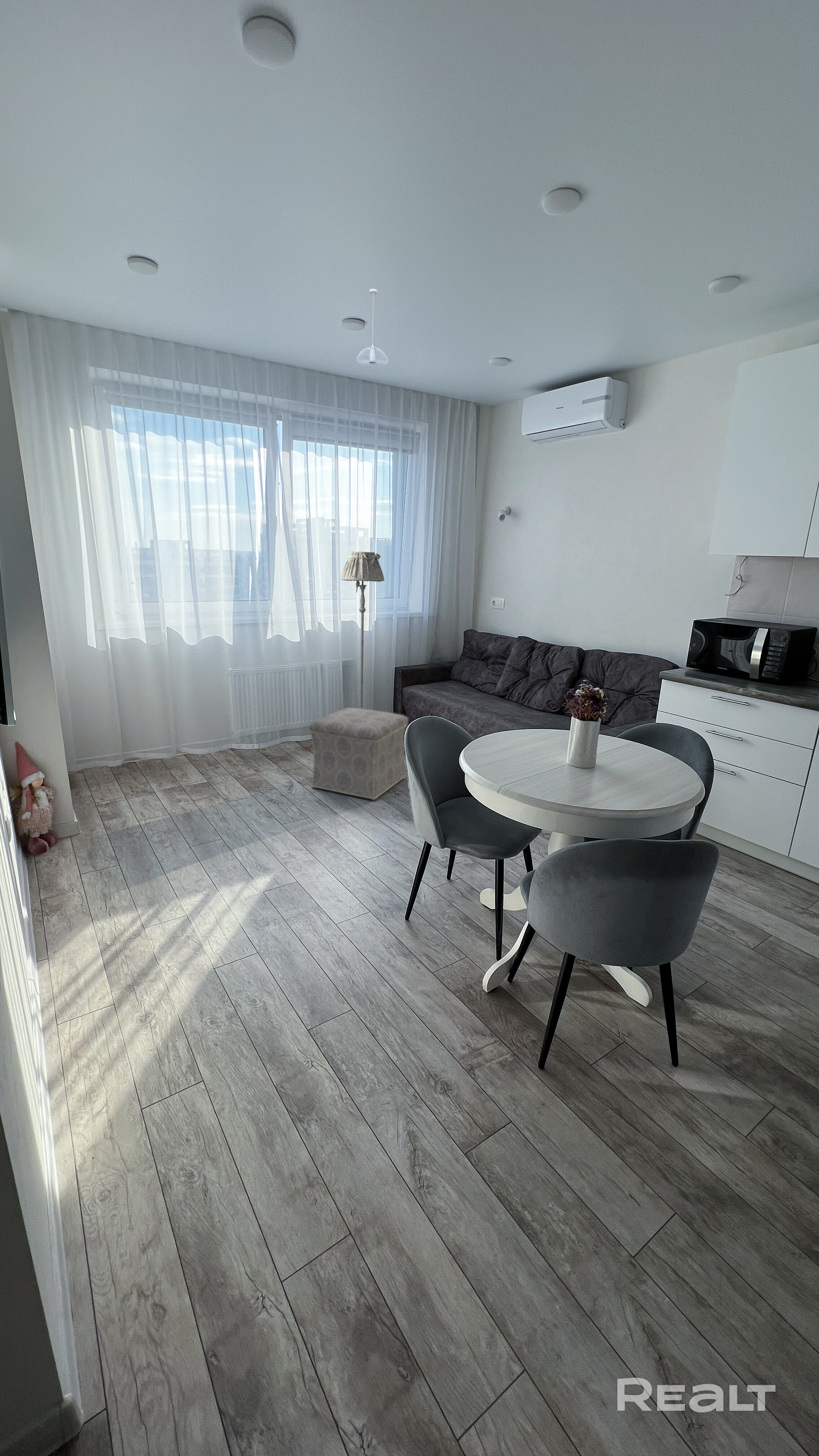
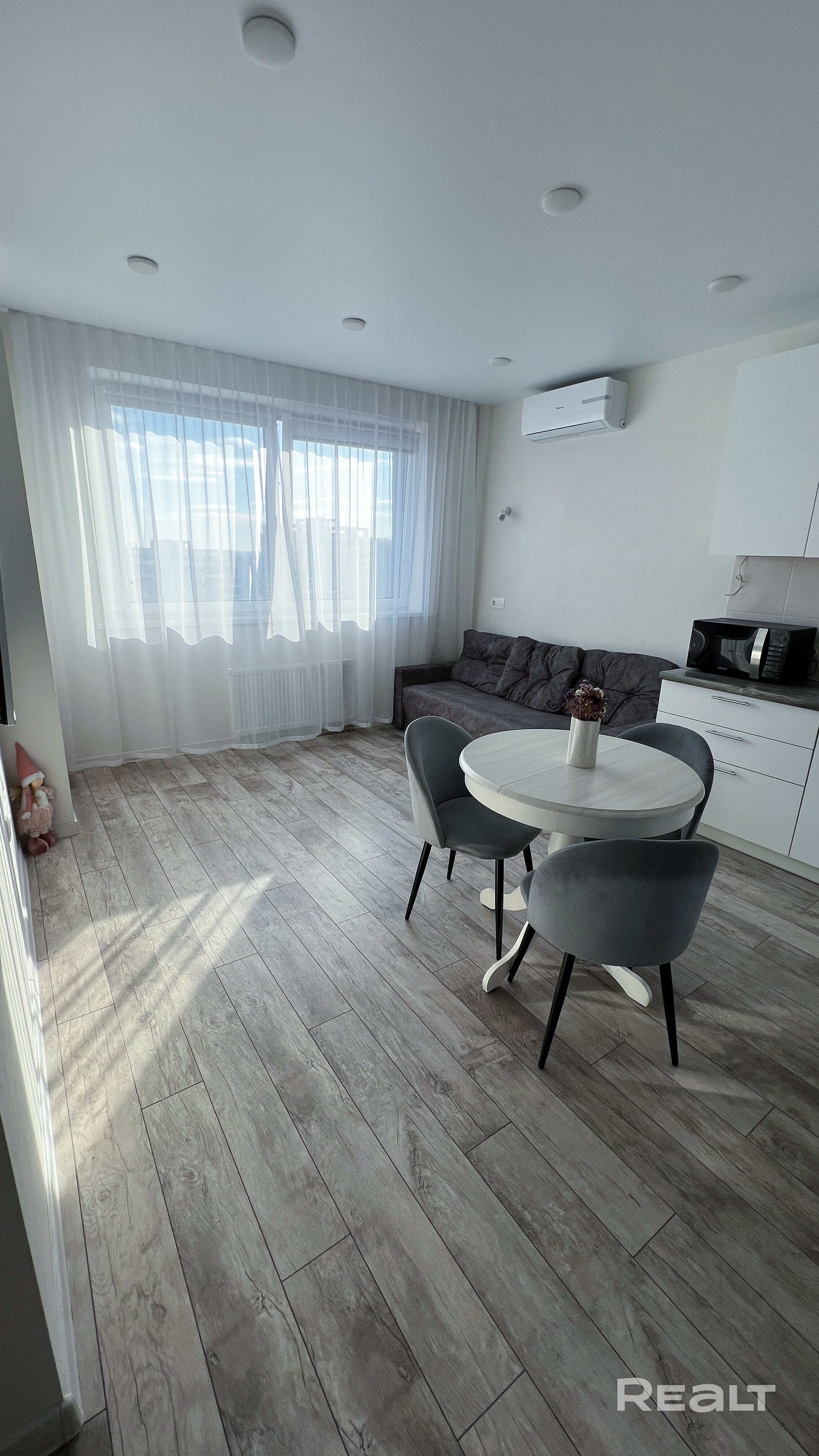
- pendant light (373, 327)
- ottoman (360, 750)
- floor lamp (361, 650)
